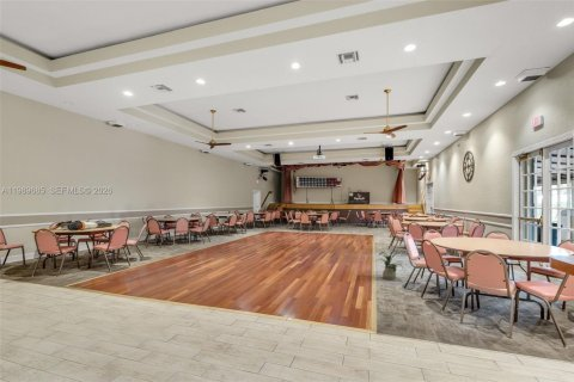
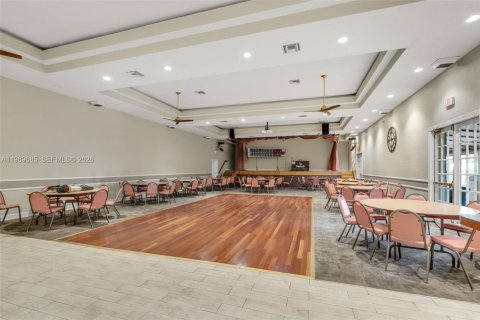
- house plant (389, 263)
